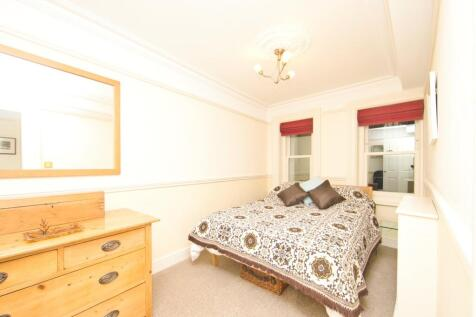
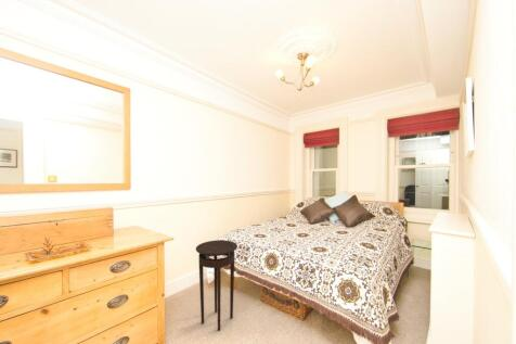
+ stool (217, 283)
